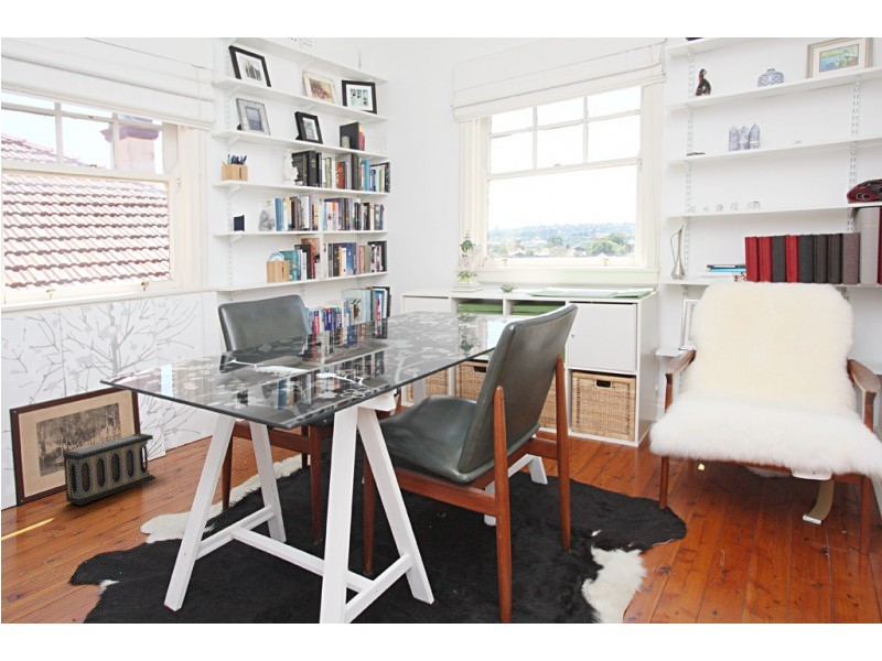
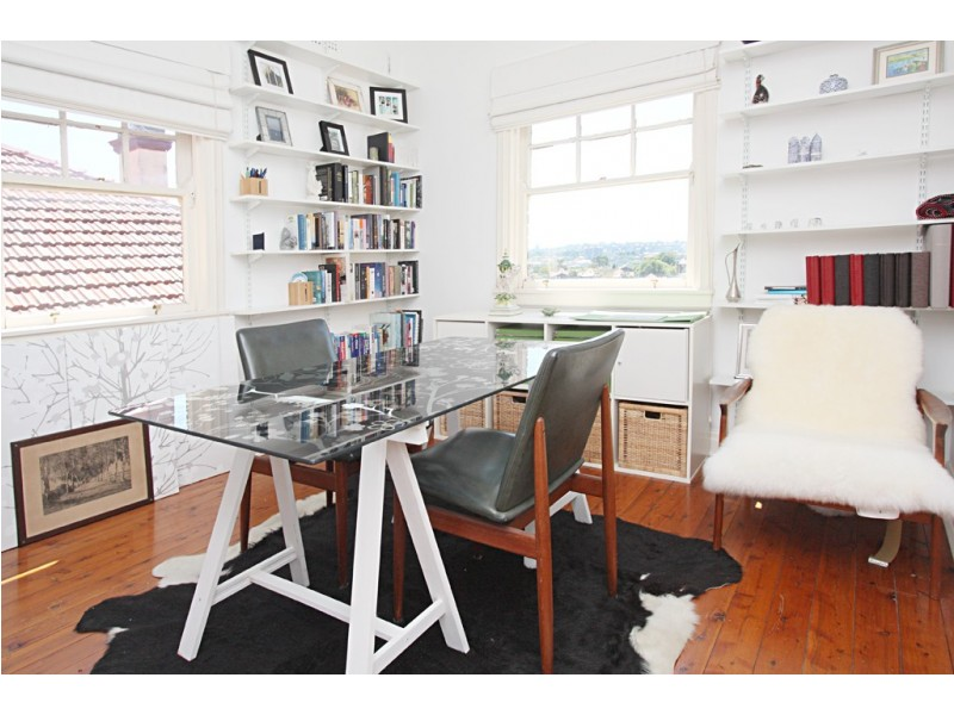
- speaker (111, 466)
